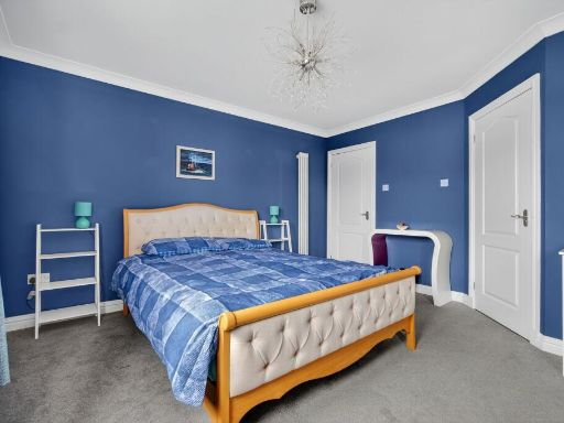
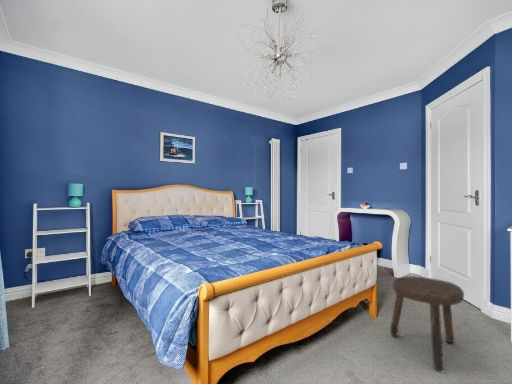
+ stool (430, 317)
